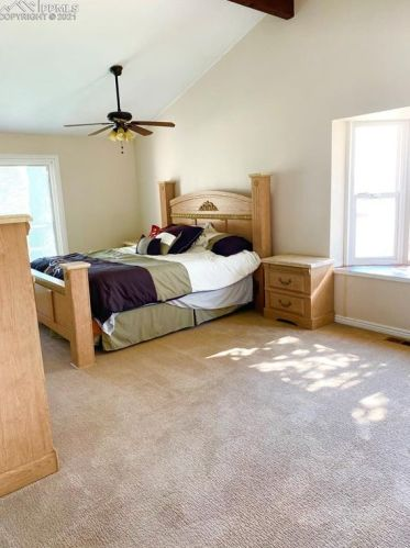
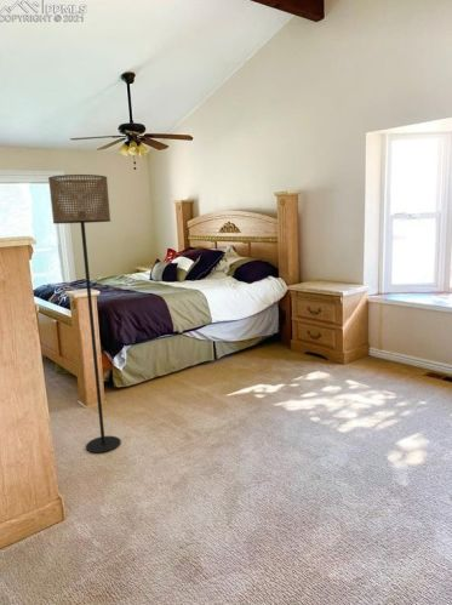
+ floor lamp (91, 318)
